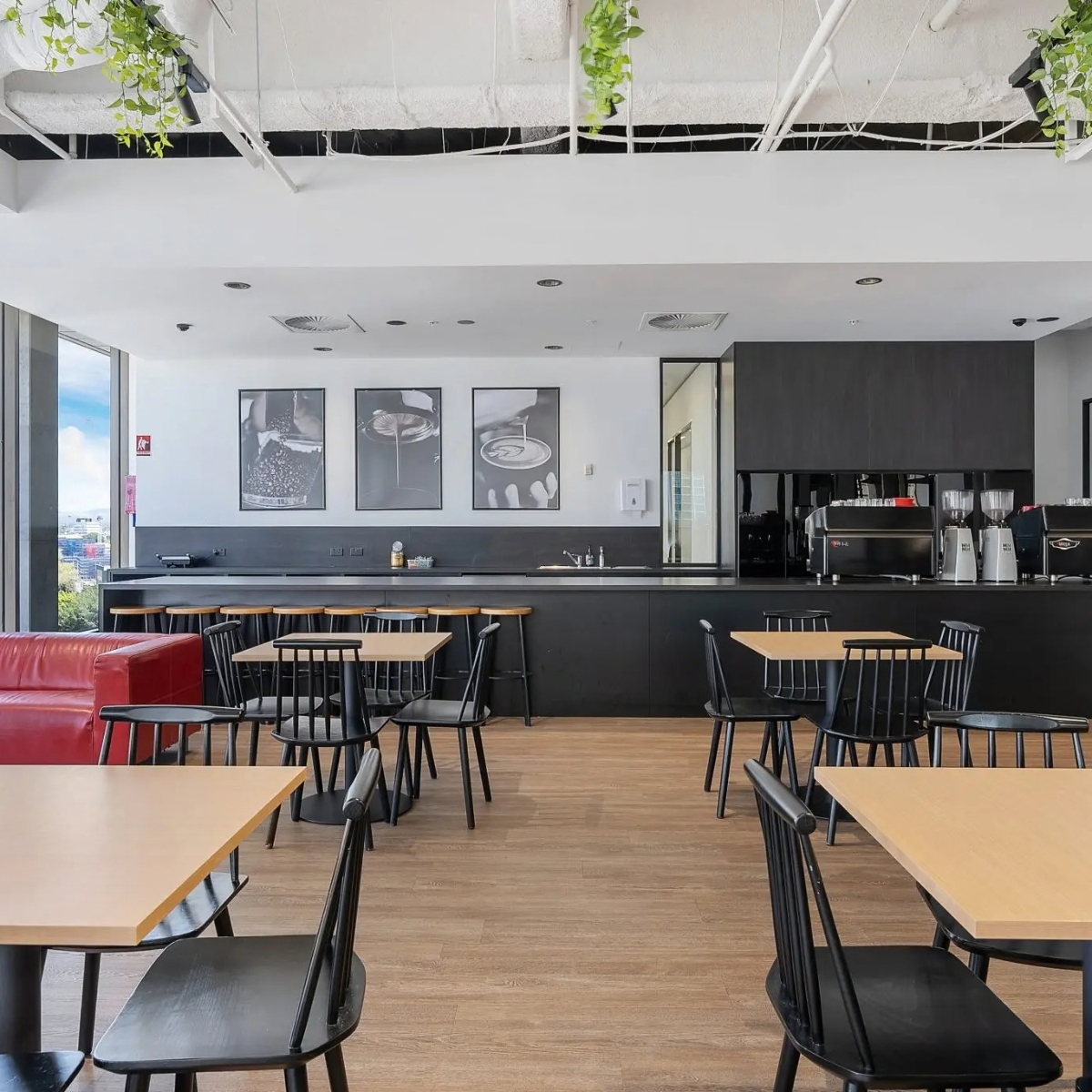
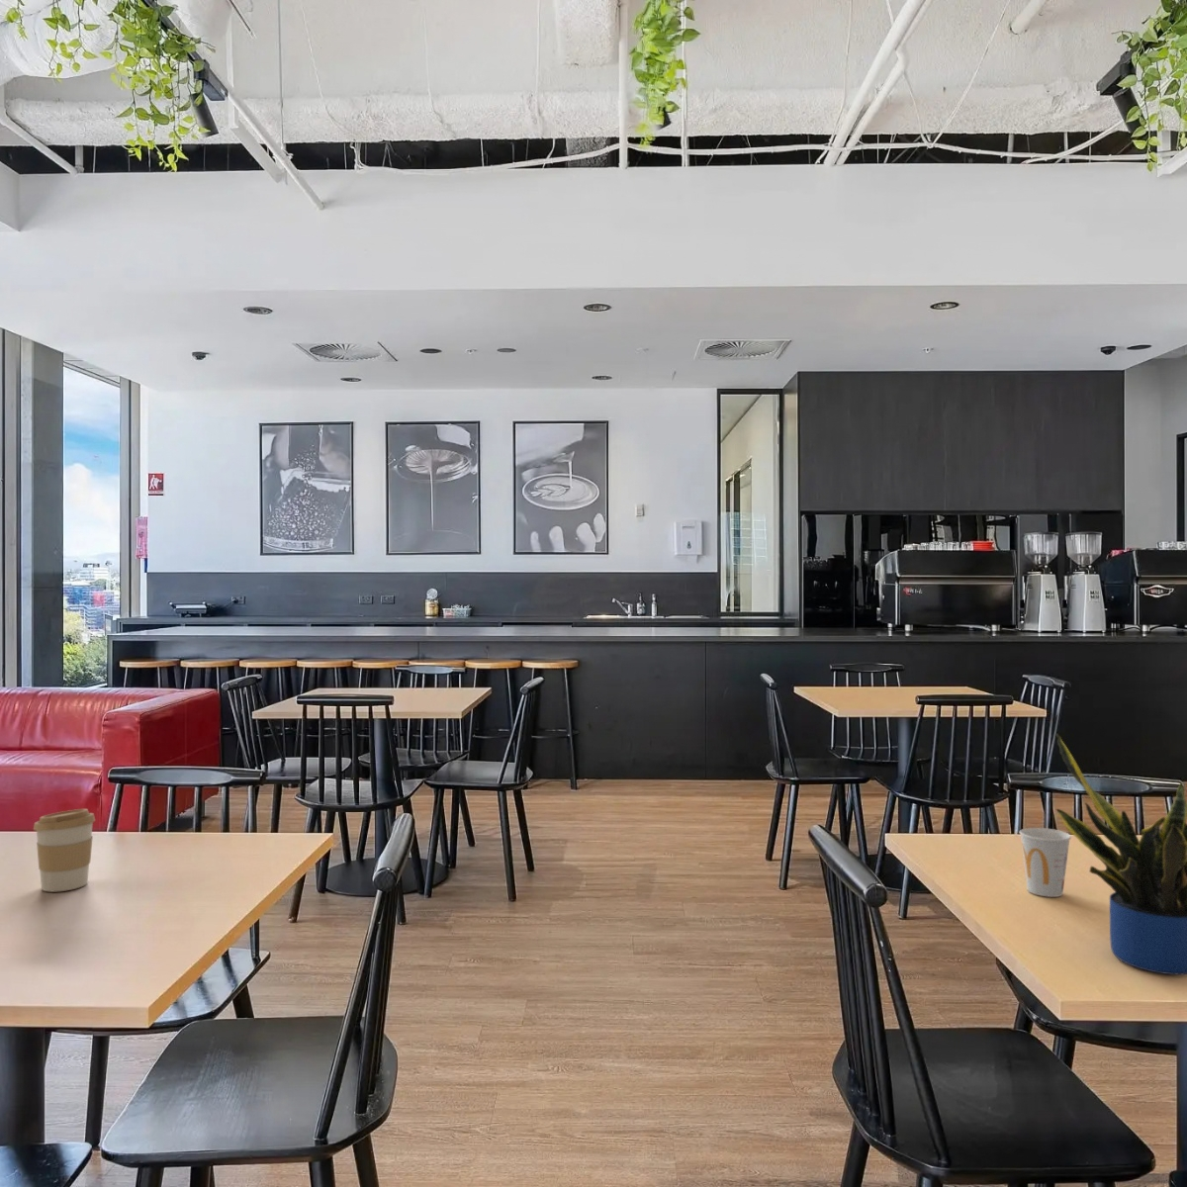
+ coffee cup (64, 848)
+ potted plant (1126, 850)
+ cup (1045, 862)
